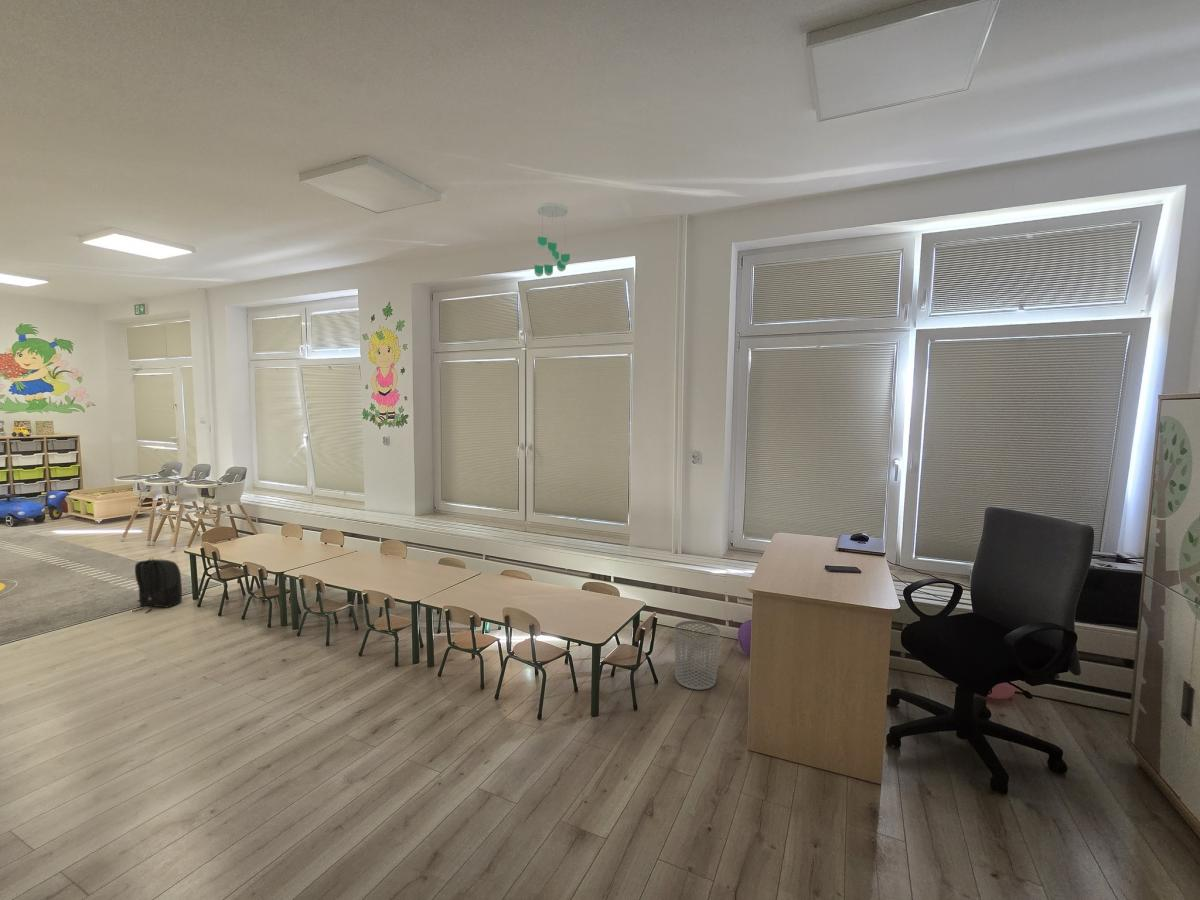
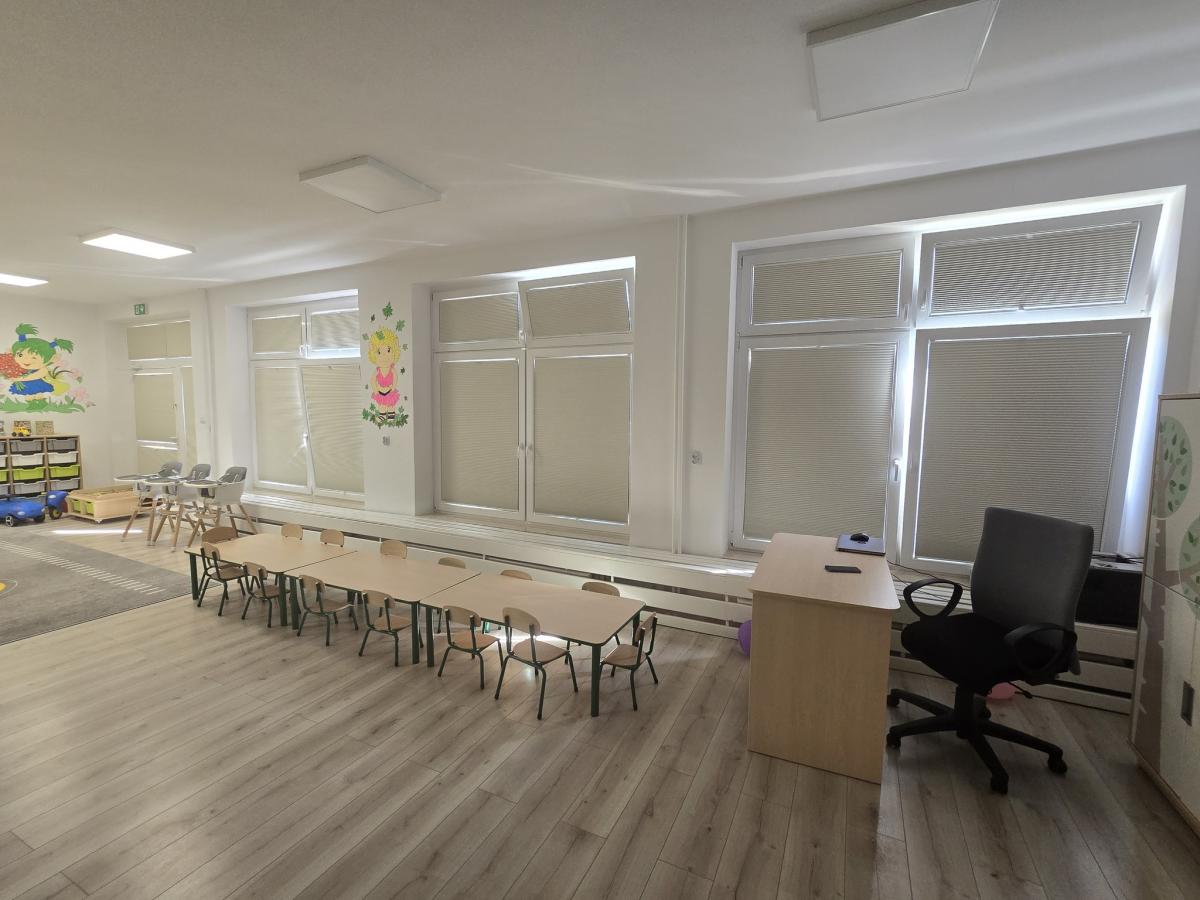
- ceiling mobile (552, 243)
- waste bin (696, 654)
- backpack (155, 581)
